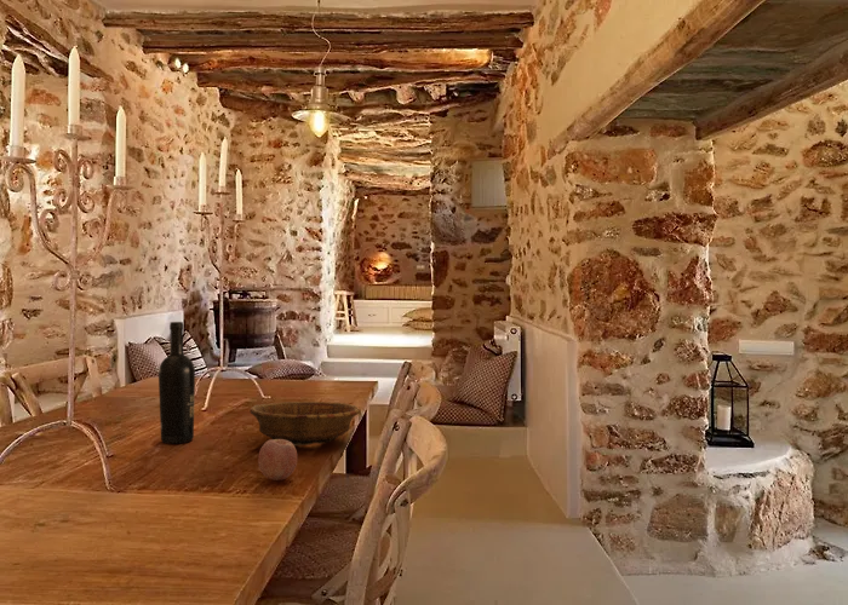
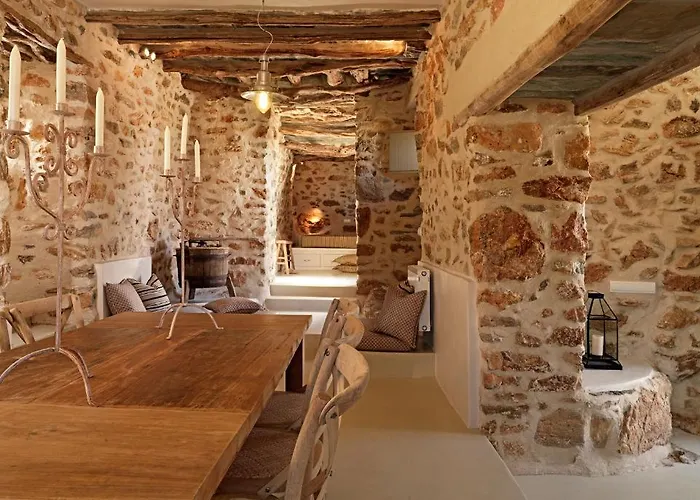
- wine bottle (177, 381)
- decorative bowl (305, 421)
- fruit (277, 459)
